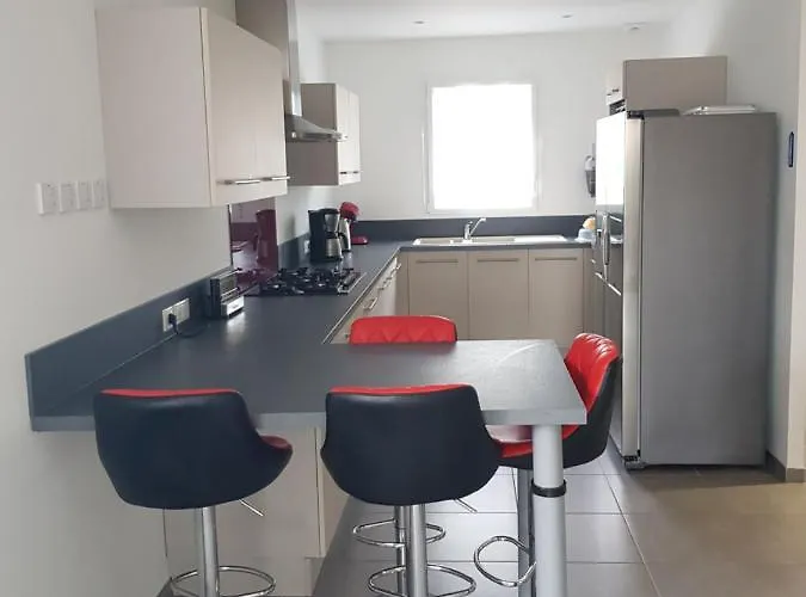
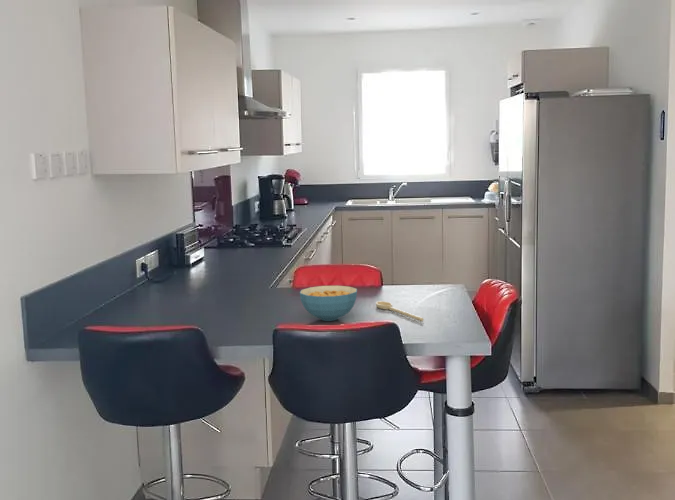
+ cereal bowl (329, 304)
+ spoon (399, 311)
